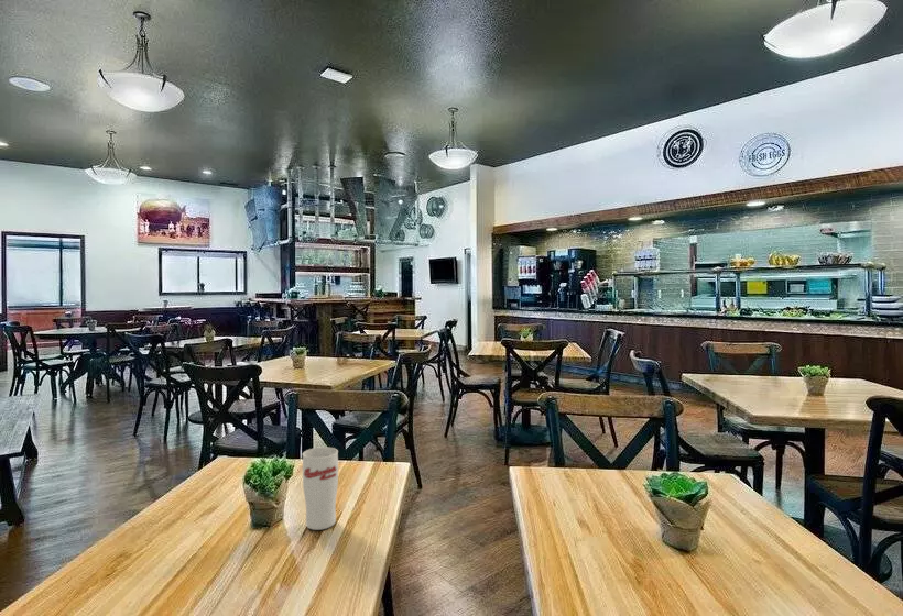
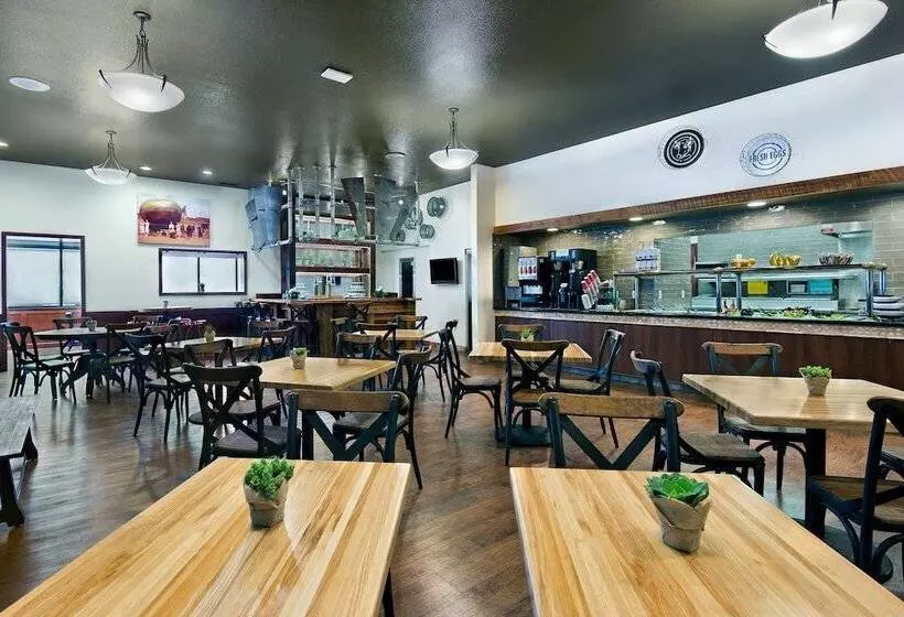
- cup (320, 487)
